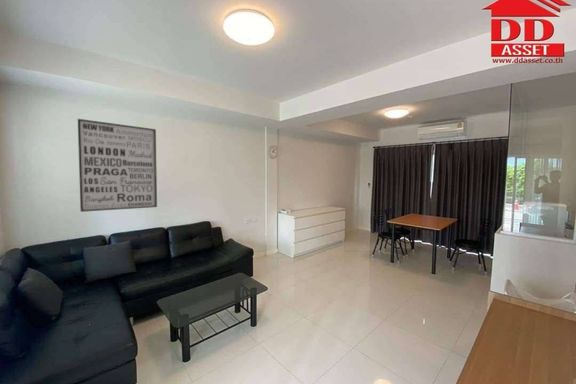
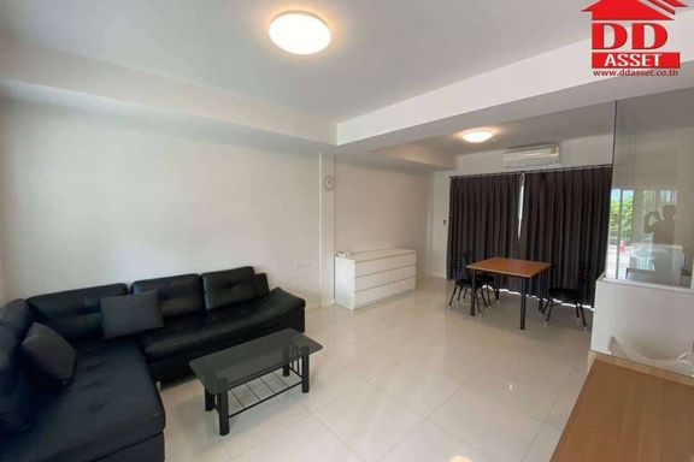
- wall art (120, 167)
